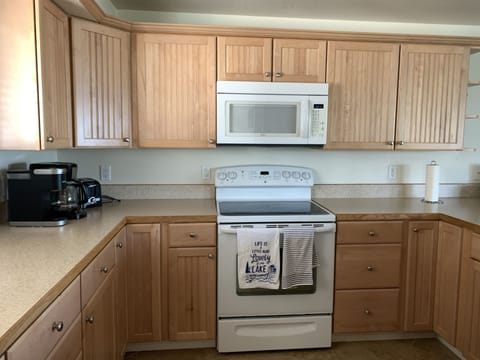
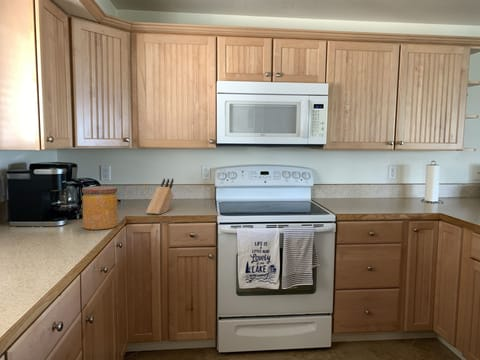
+ jar (100, 207)
+ knife block (161, 195)
